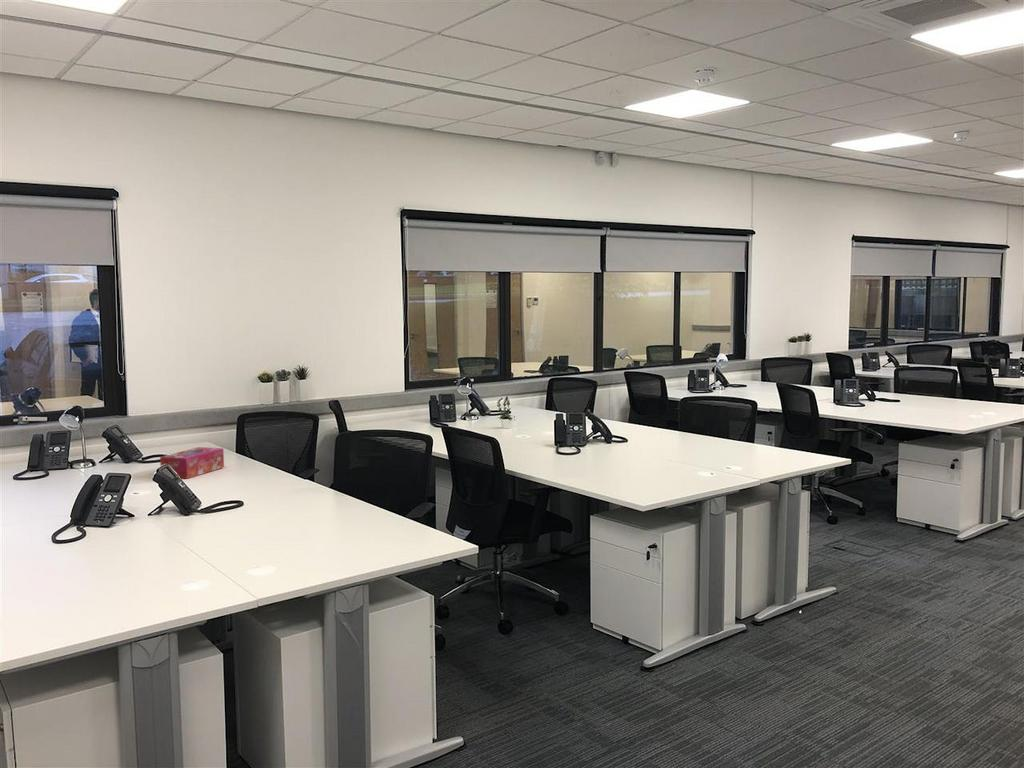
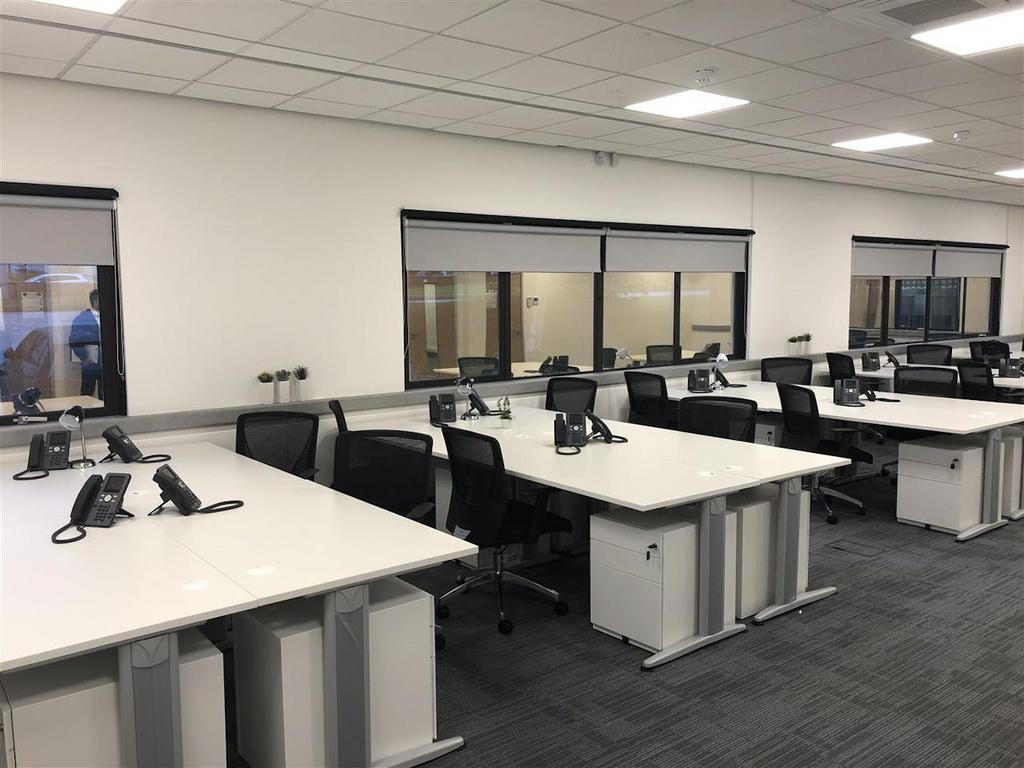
- tissue box (193, 462)
